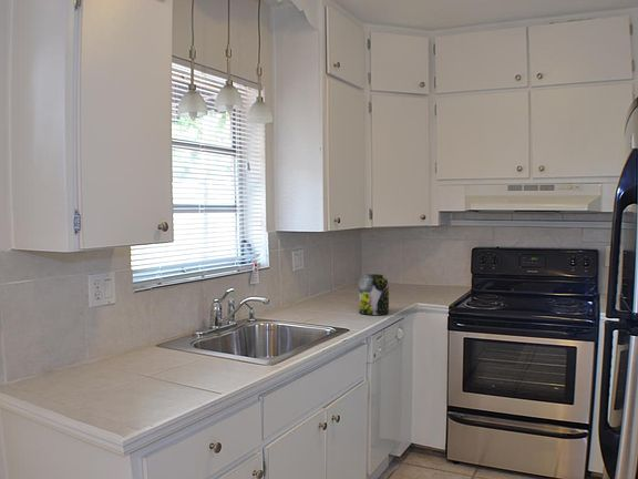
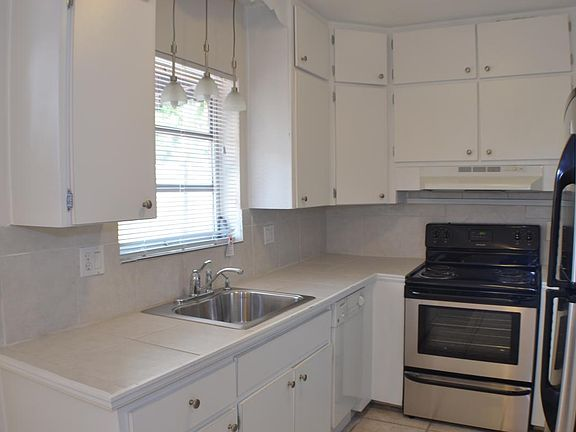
- jar (373, 294)
